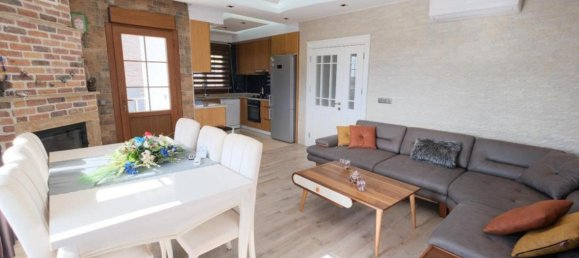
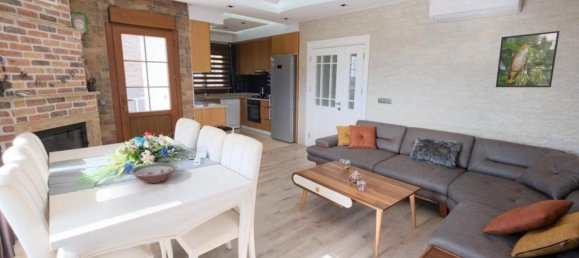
+ bowl (155, 174)
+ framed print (525, 61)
